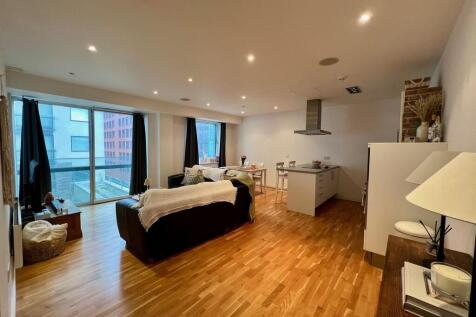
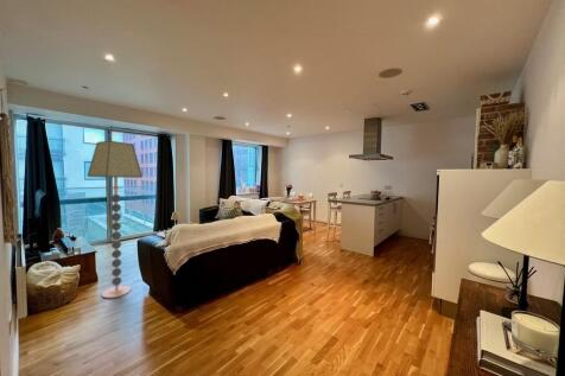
+ floor lamp (115, 217)
